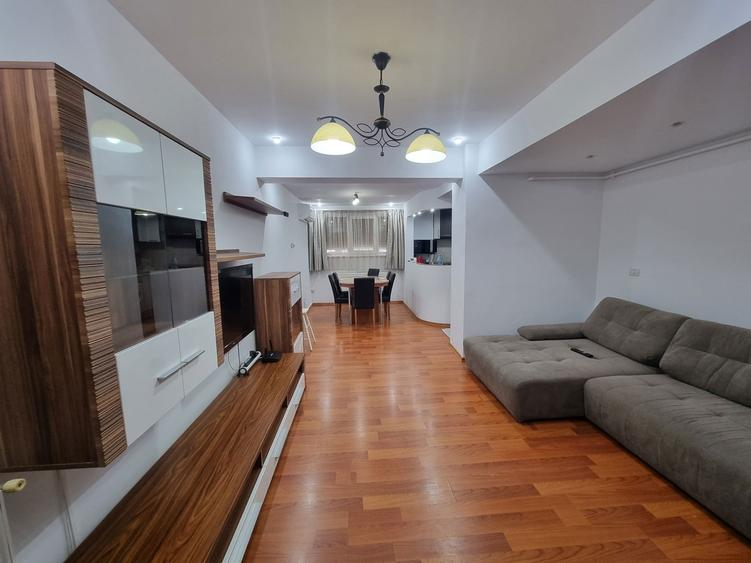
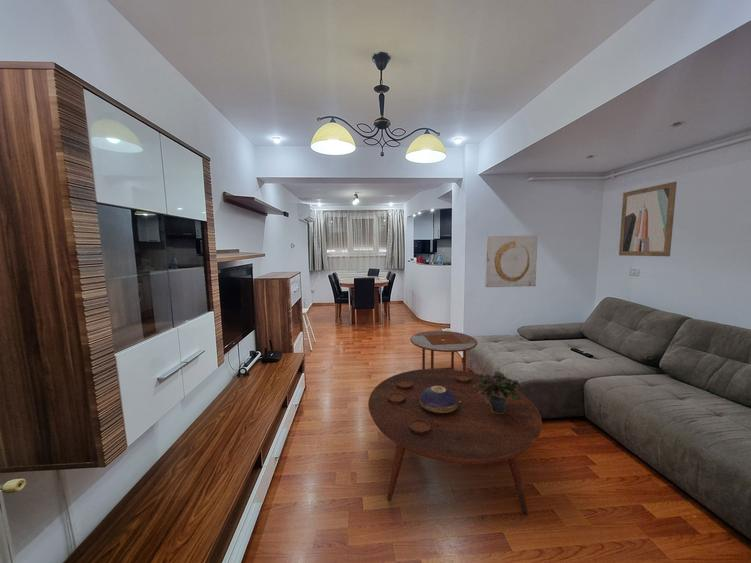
+ decorative bowl (438, 397)
+ wall art (644, 222)
+ coffee table (448, 429)
+ potted plant (499, 392)
+ wall art (511, 261)
+ side table (442, 368)
